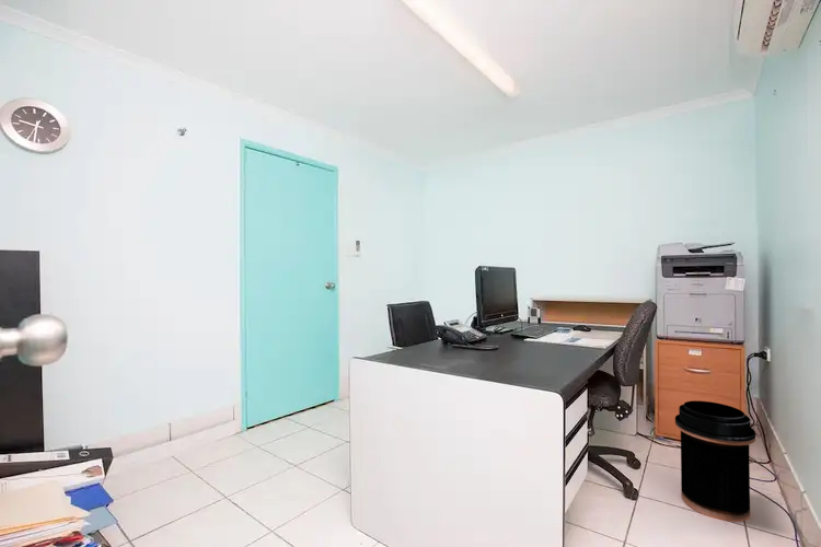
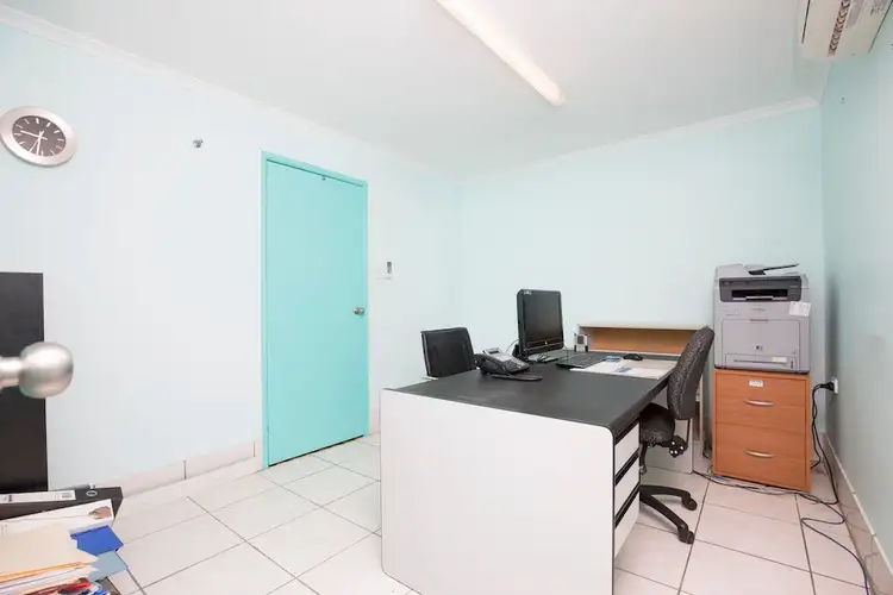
- trash can (713, 456)
